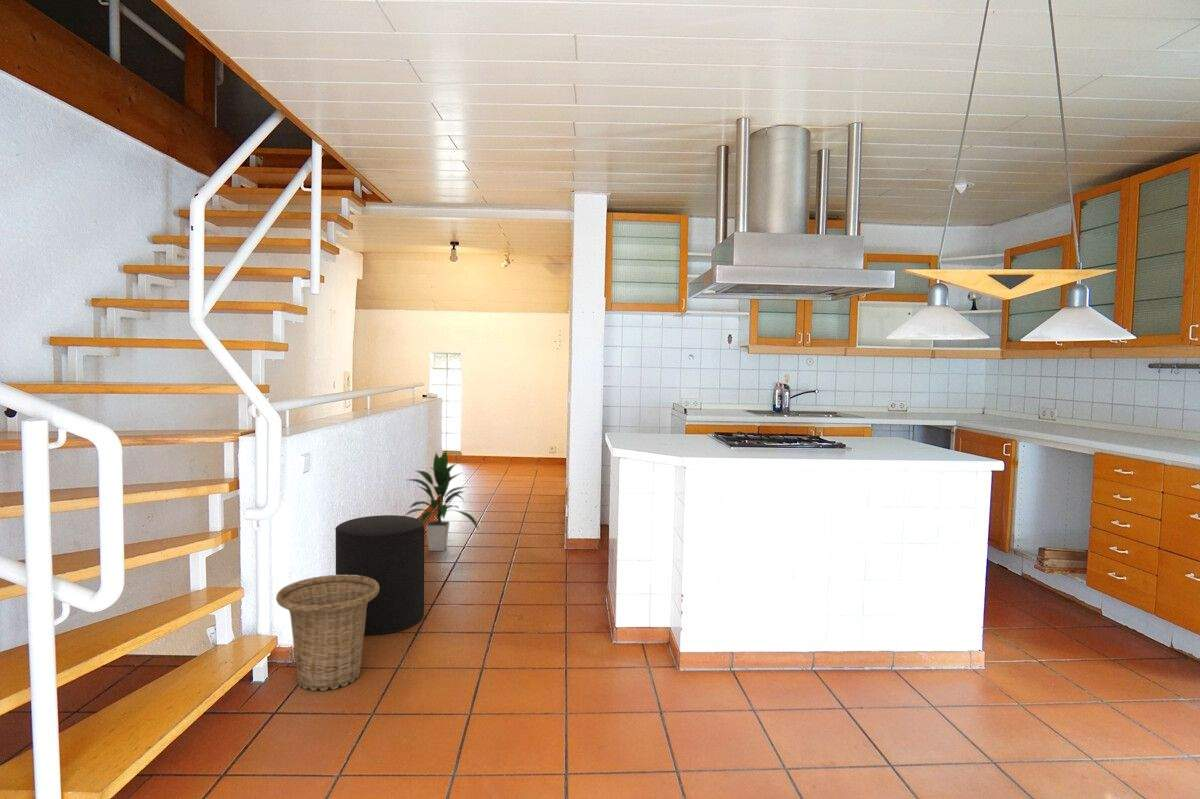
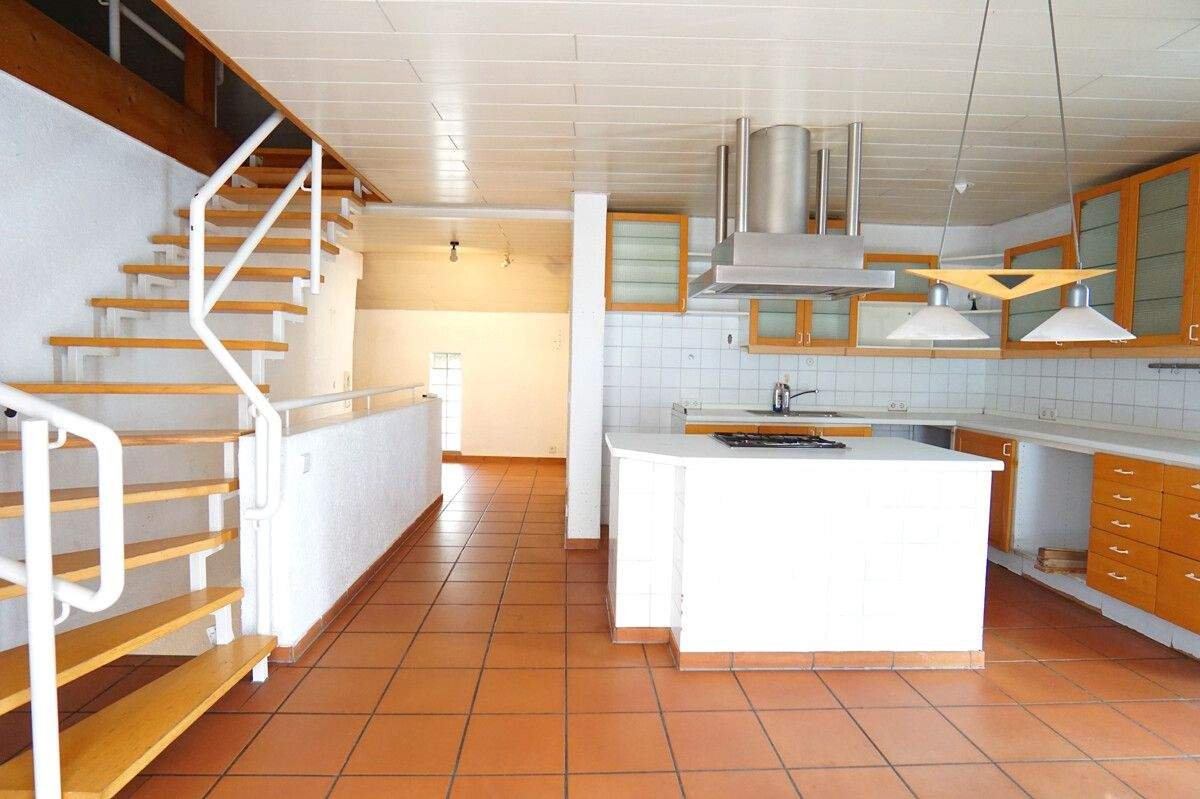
- basket (329, 633)
- indoor plant (440, 501)
- stool (380, 570)
